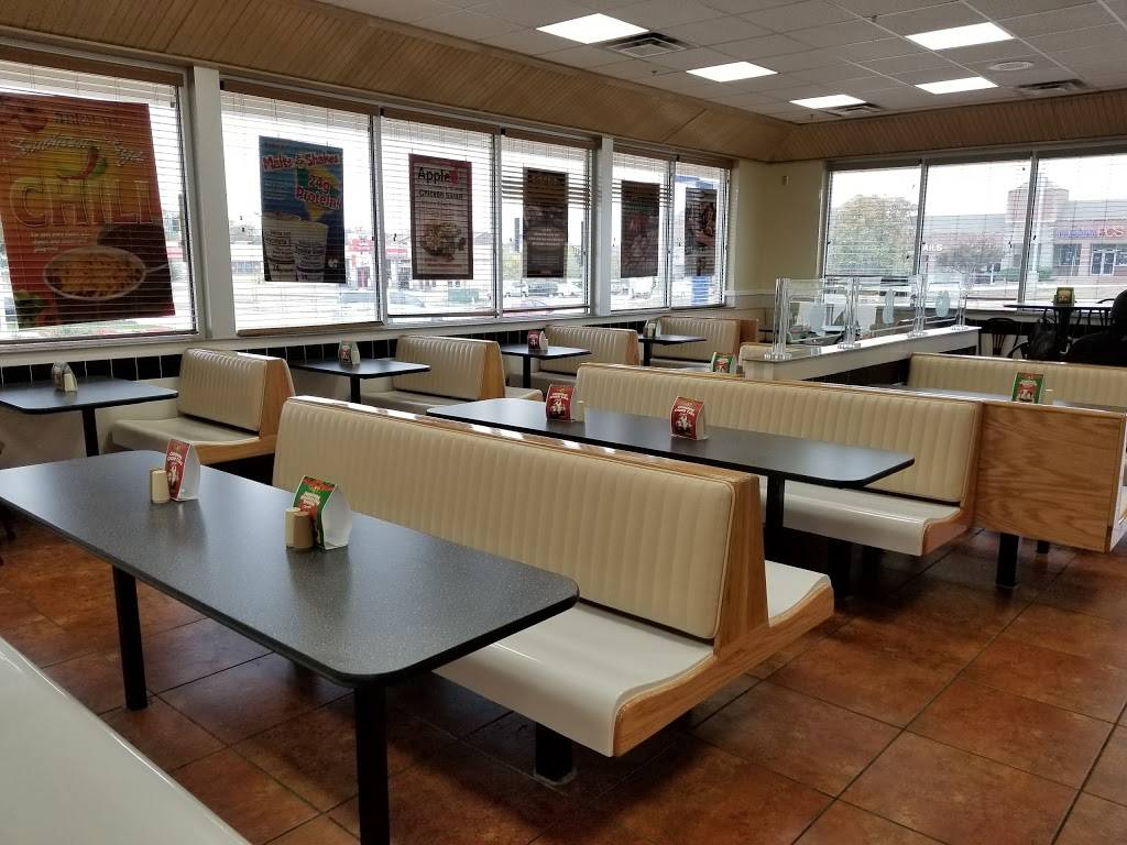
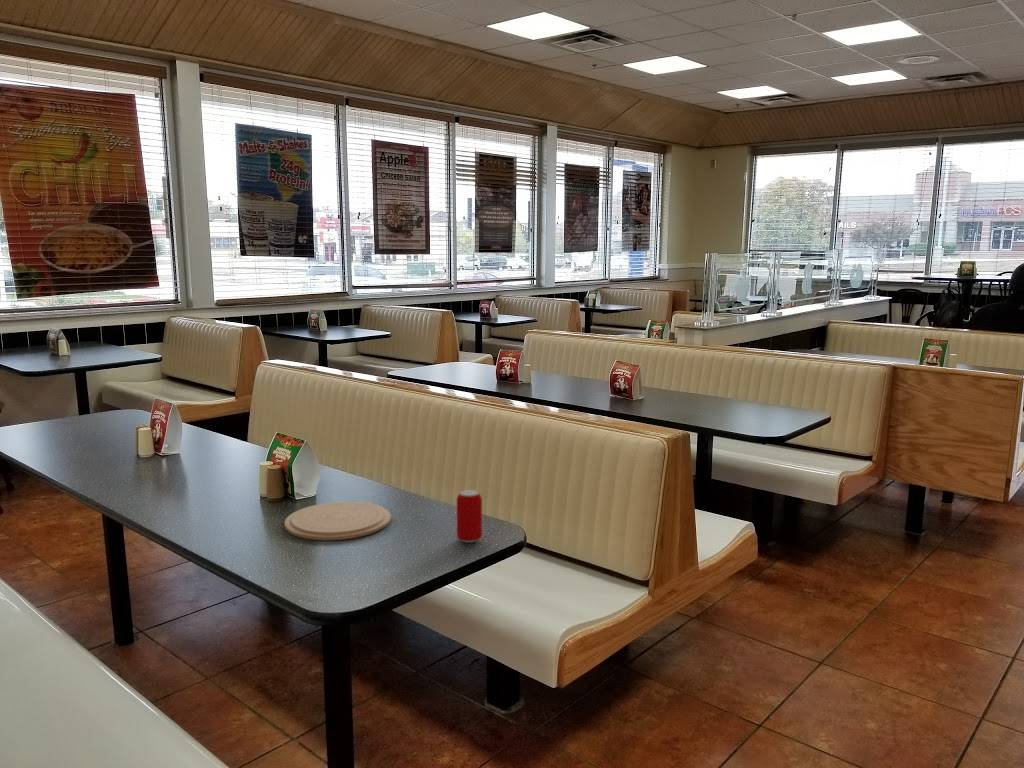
+ plate (338, 518)
+ beverage can (469, 516)
